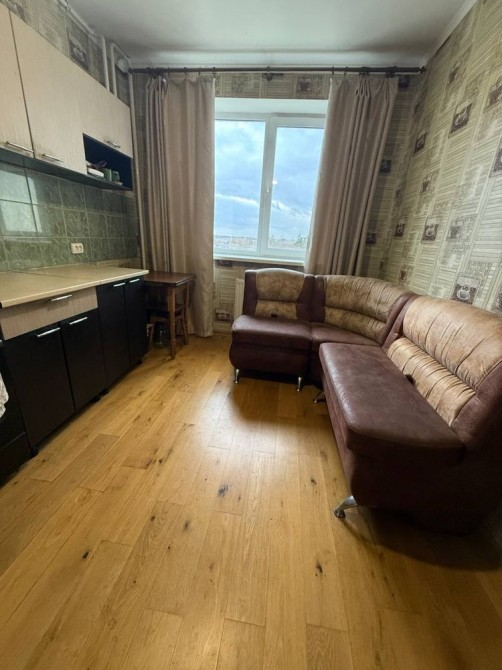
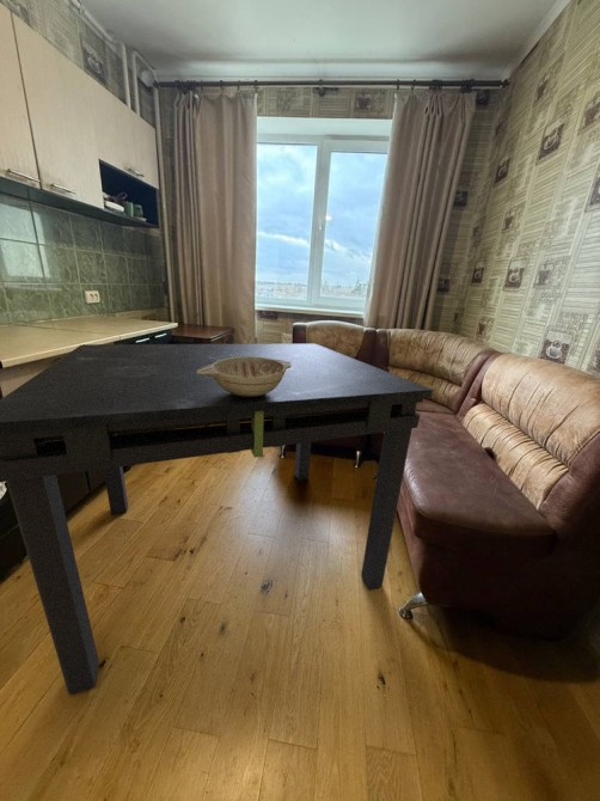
+ decorative bowl (247, 378)
+ dining table (231, 452)
